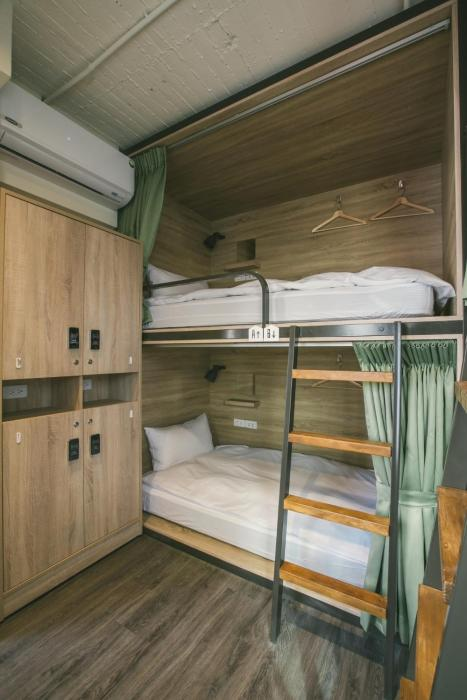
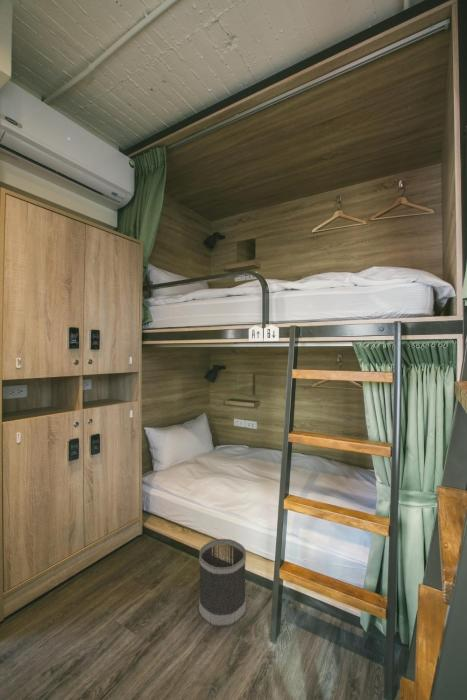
+ wastebasket (222, 579)
